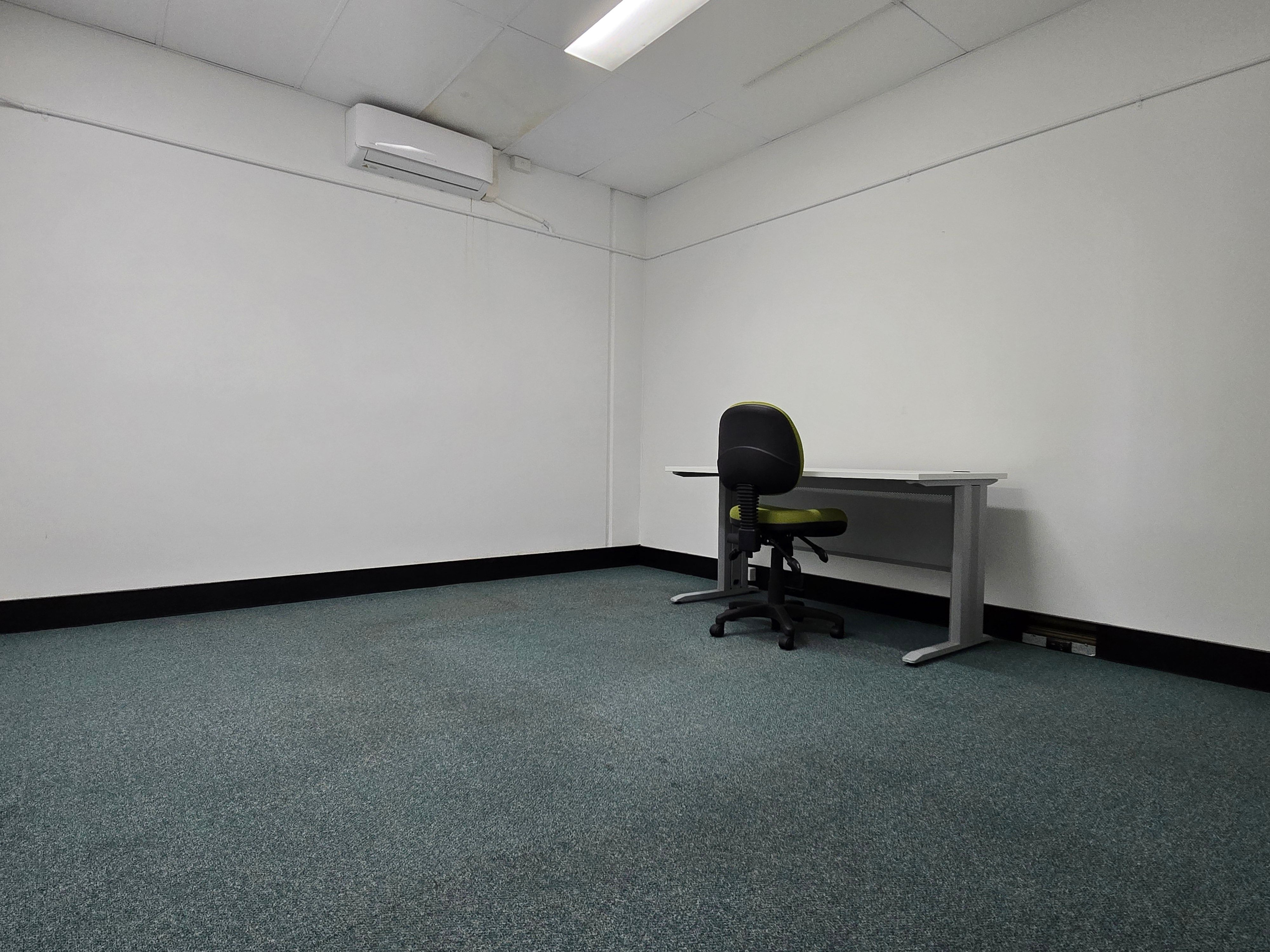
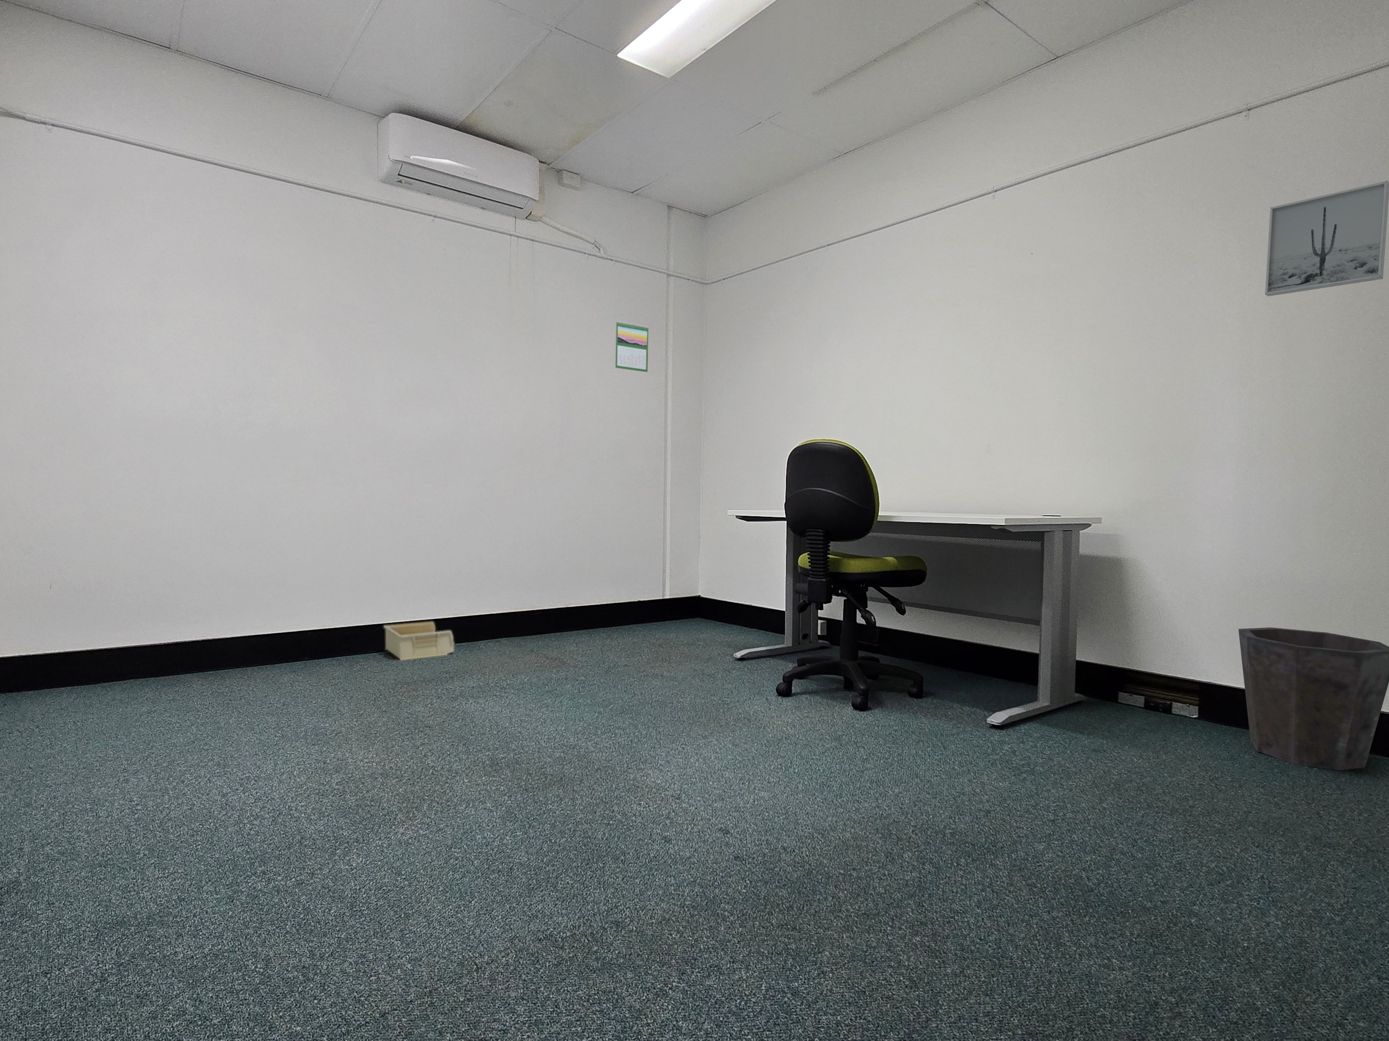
+ storage bin (419, 640)
+ wall art (1324, 242)
+ waste bin (1309, 697)
+ calendar (632, 347)
